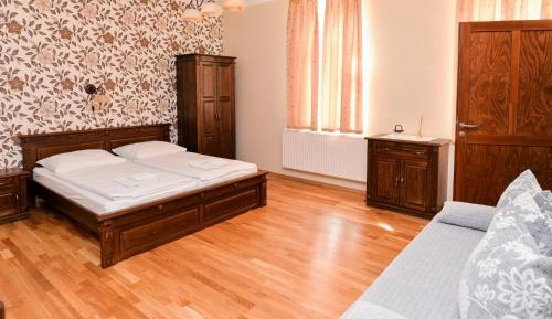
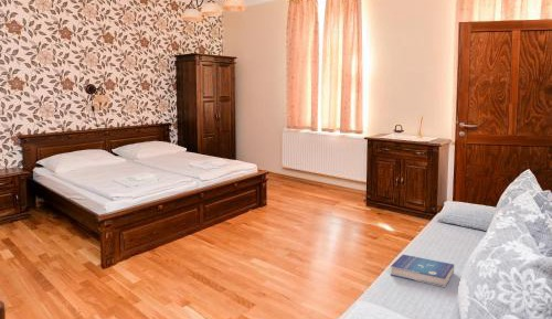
+ book (422, 269)
